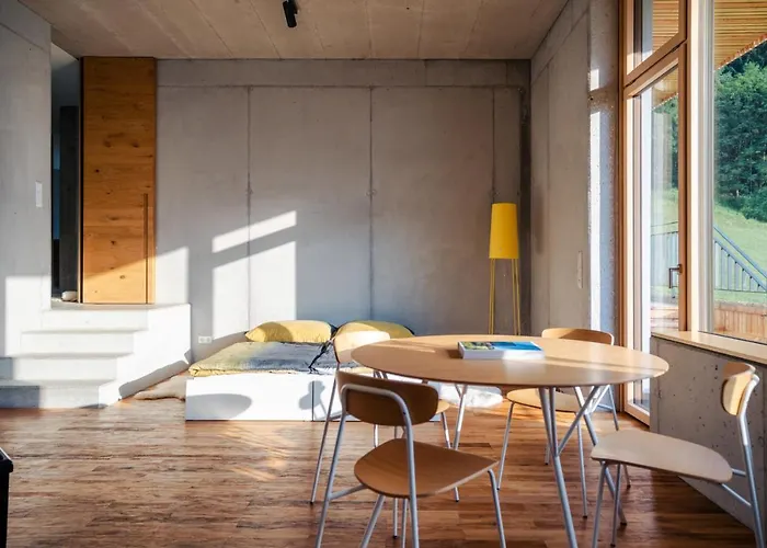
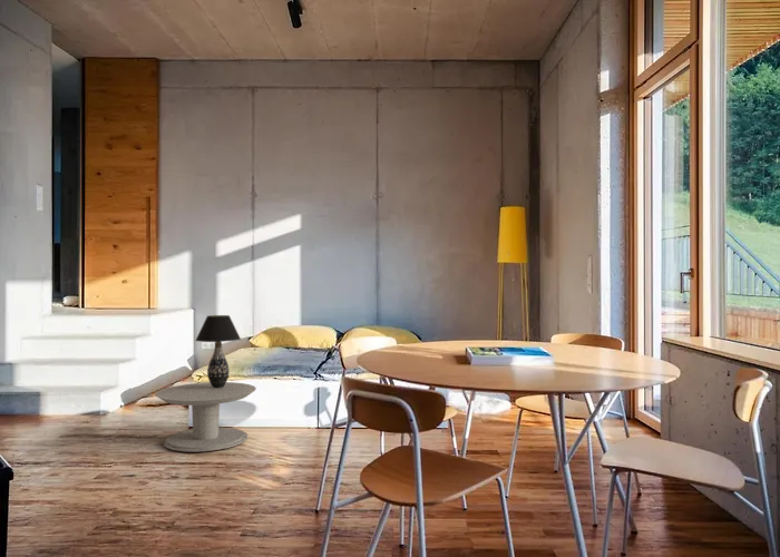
+ table lamp (217, 351)
+ side table (206, 414)
